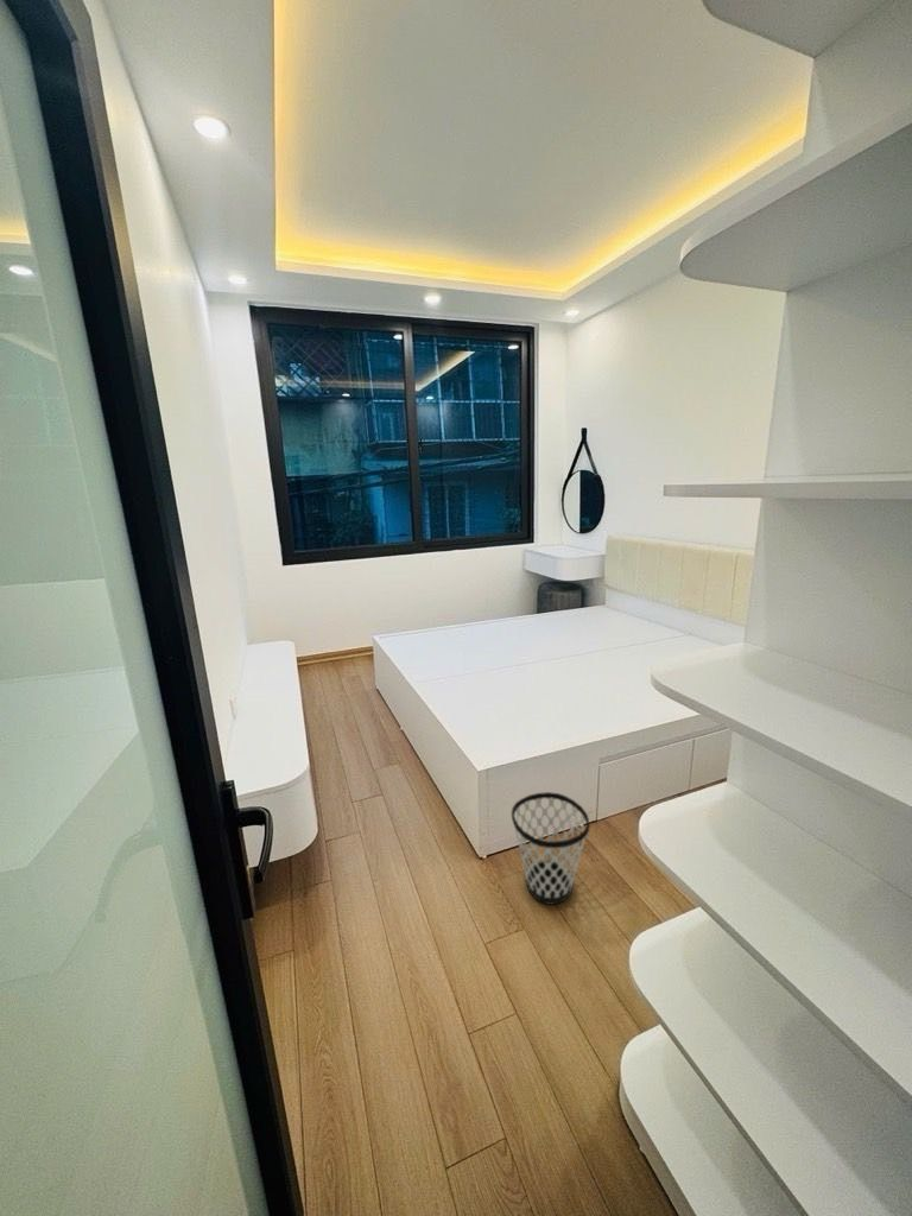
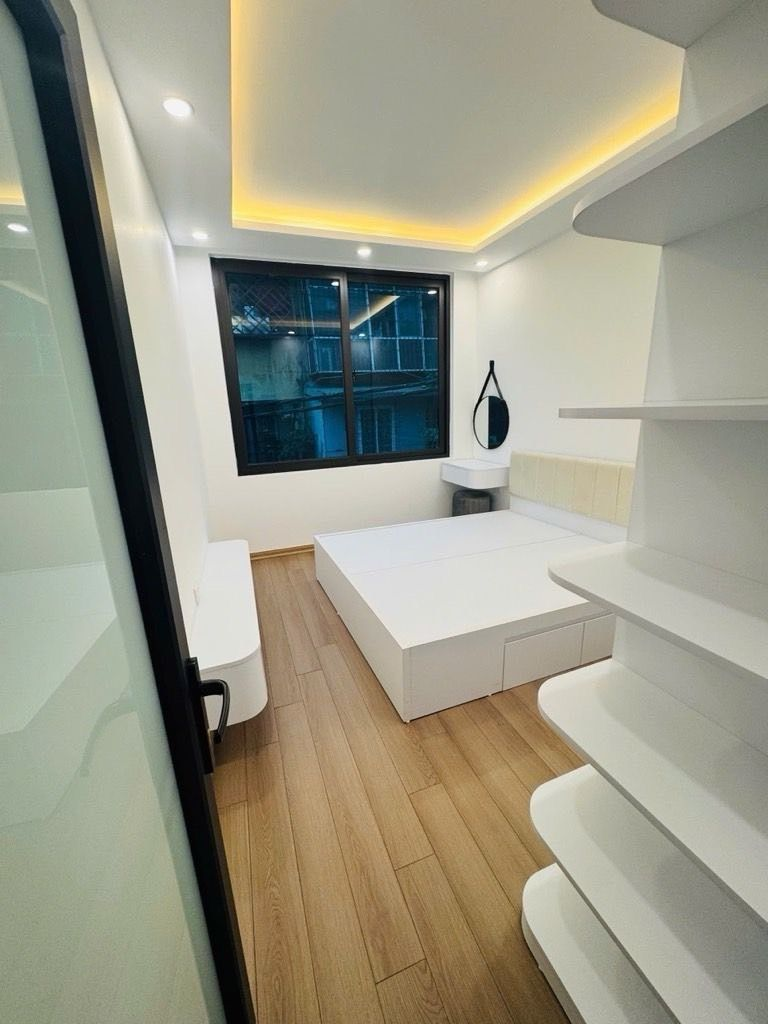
- wastebasket (549, 851)
